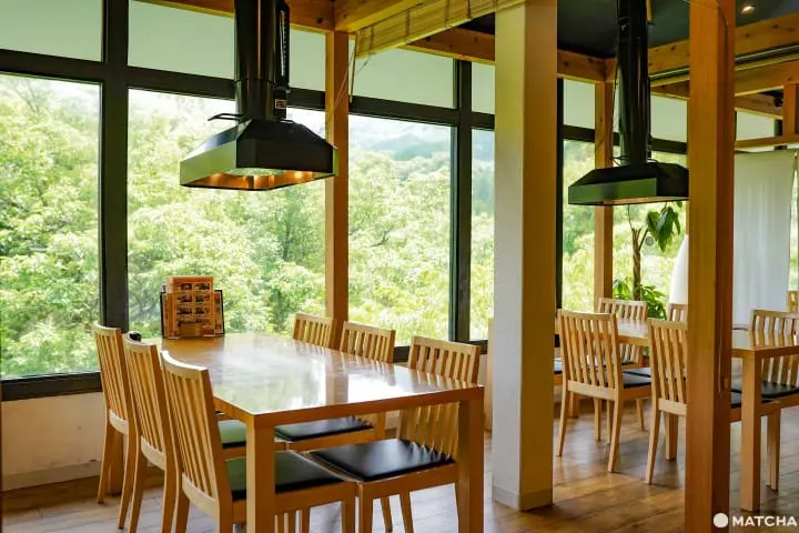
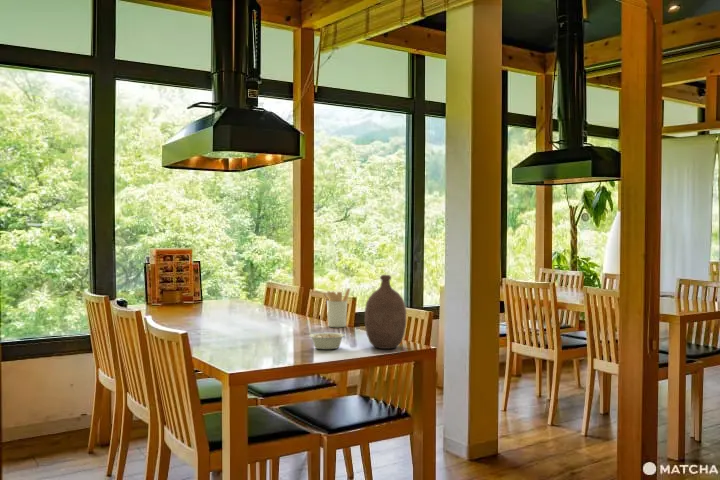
+ legume (328, 340)
+ bottle (385, 311)
+ utensil holder (336, 307)
